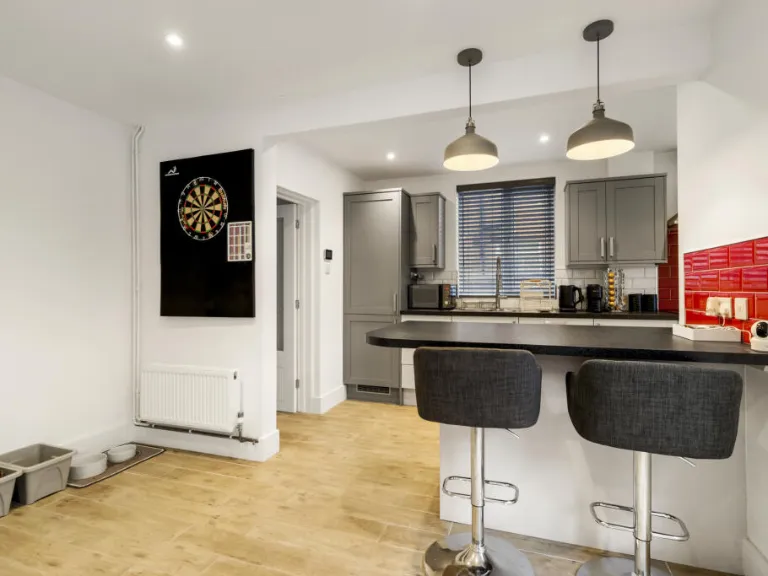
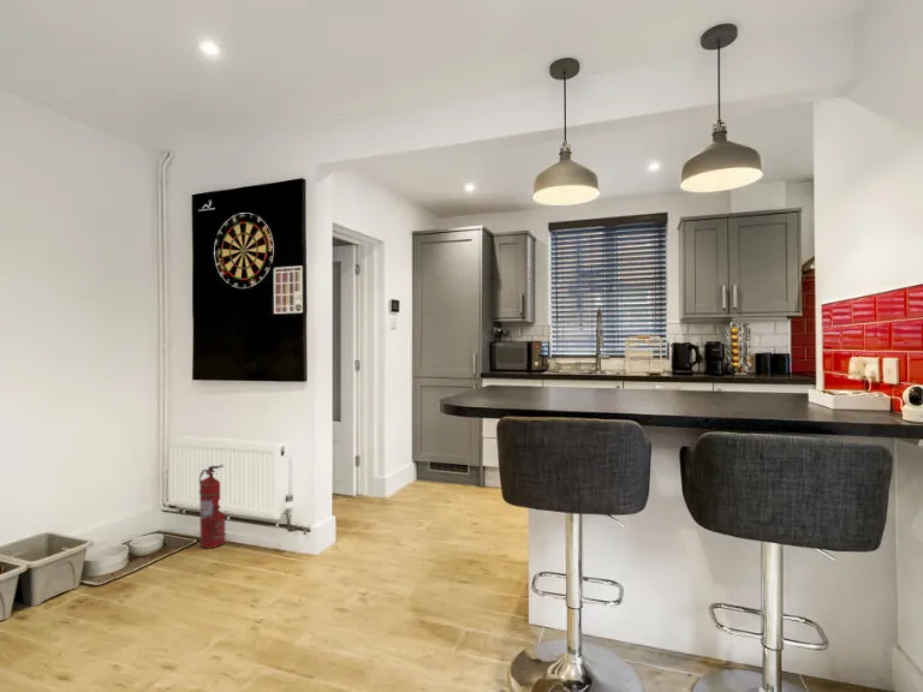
+ fire extinguisher (212, 503)
